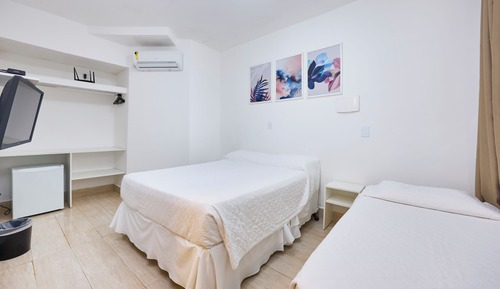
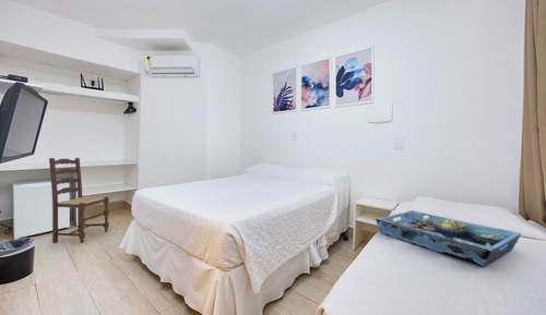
+ serving tray (440, 231)
+ dining chair (81, 197)
